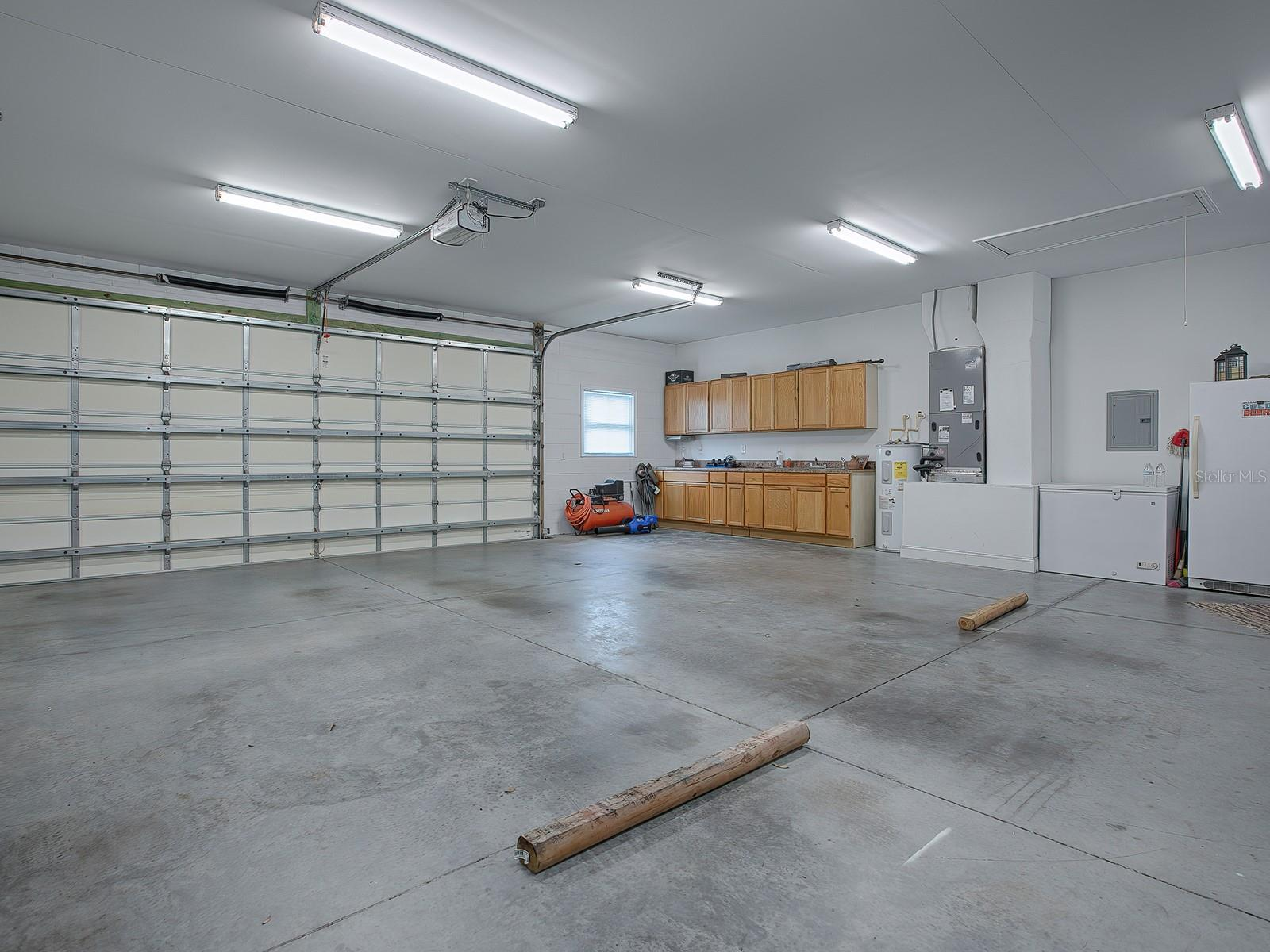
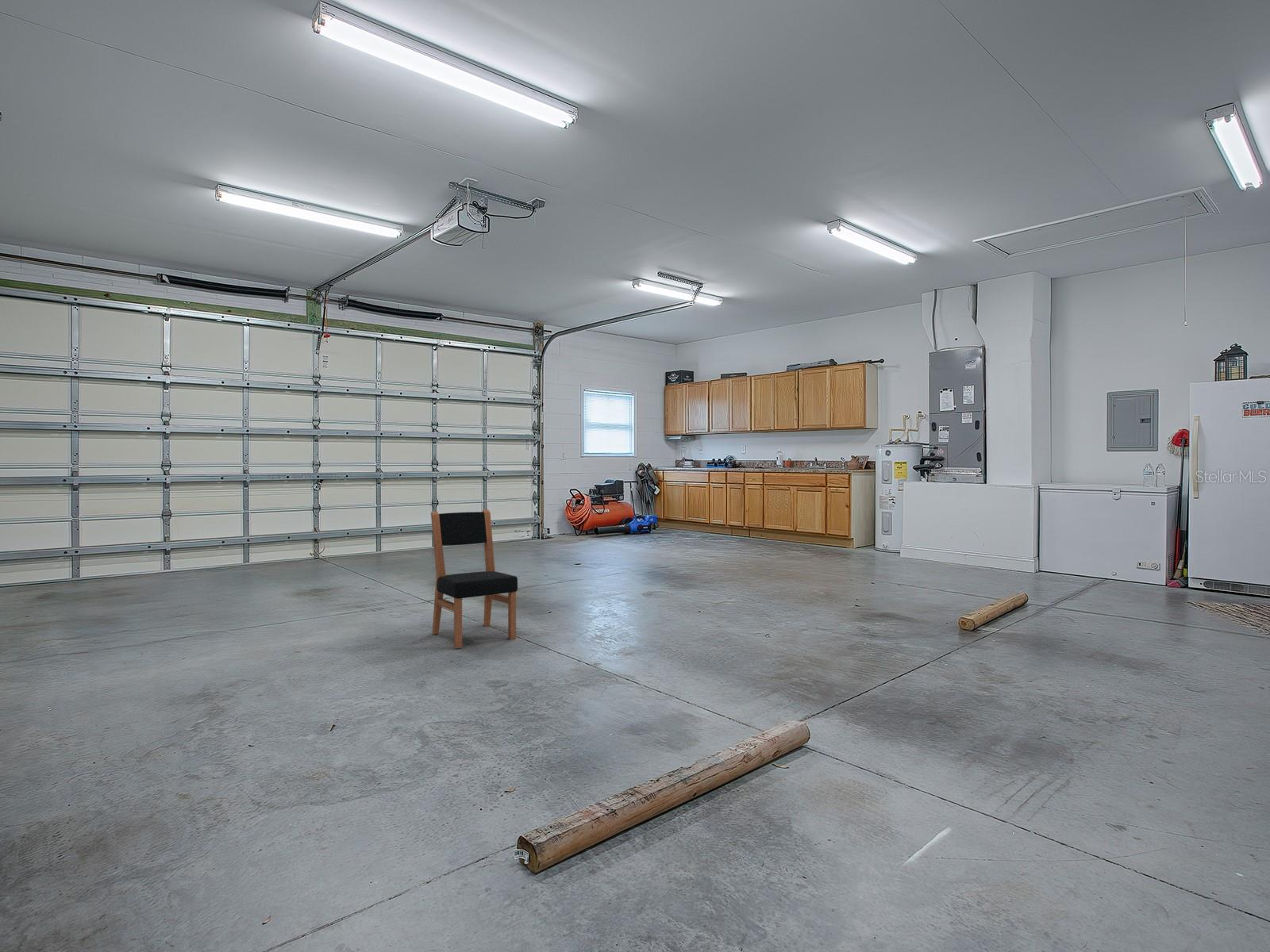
+ dining chair (473, 574)
